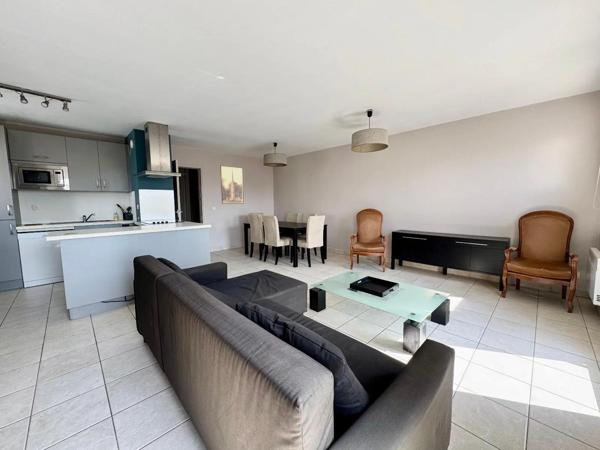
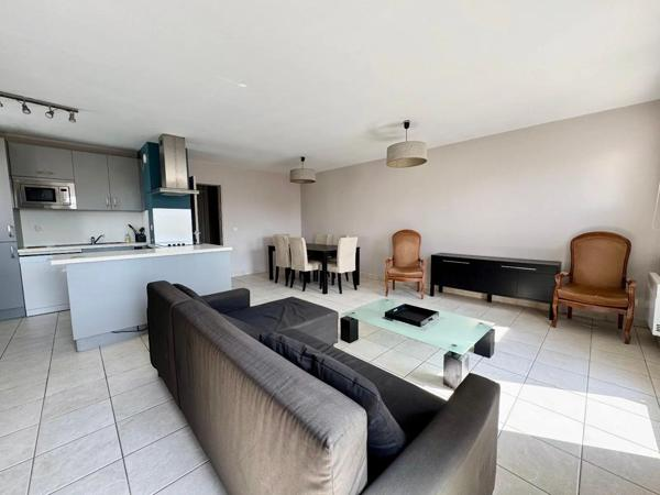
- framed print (232, 185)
